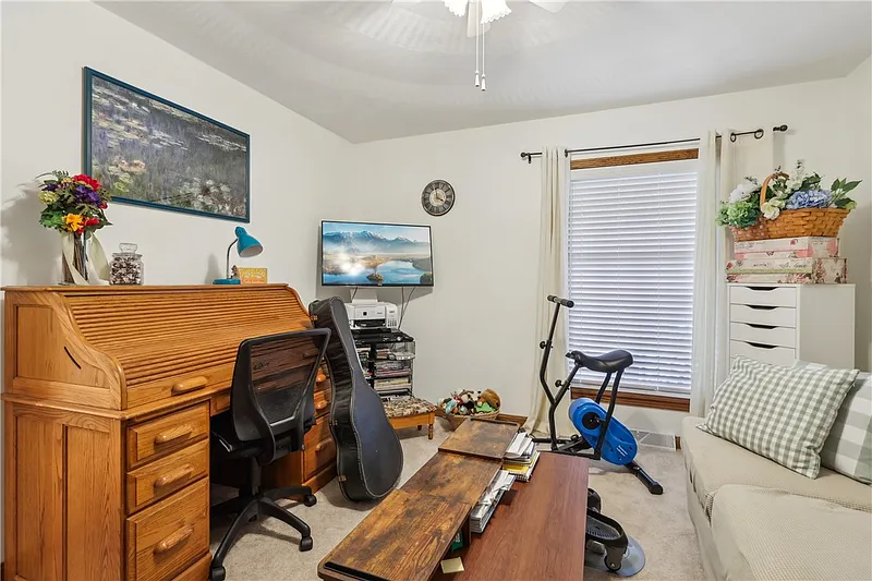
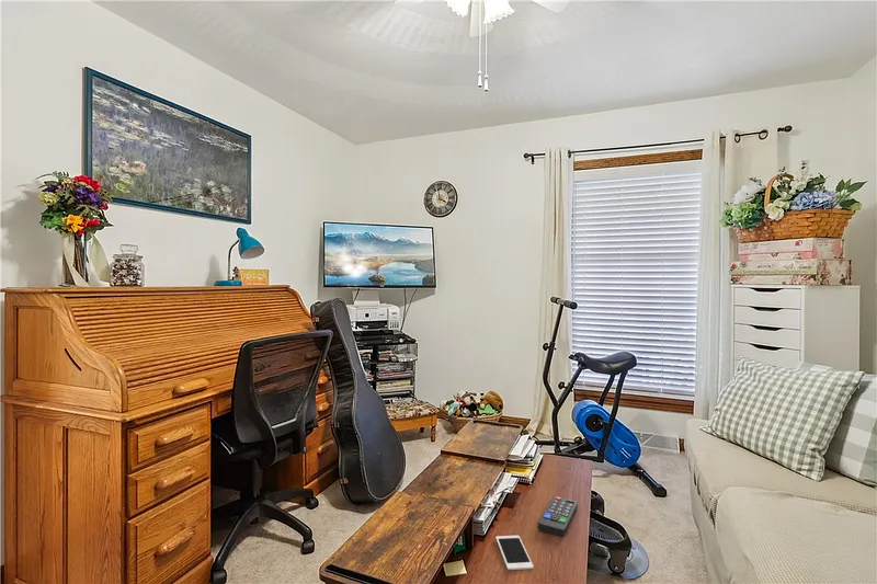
+ cell phone (513, 551)
+ remote control (558, 514)
